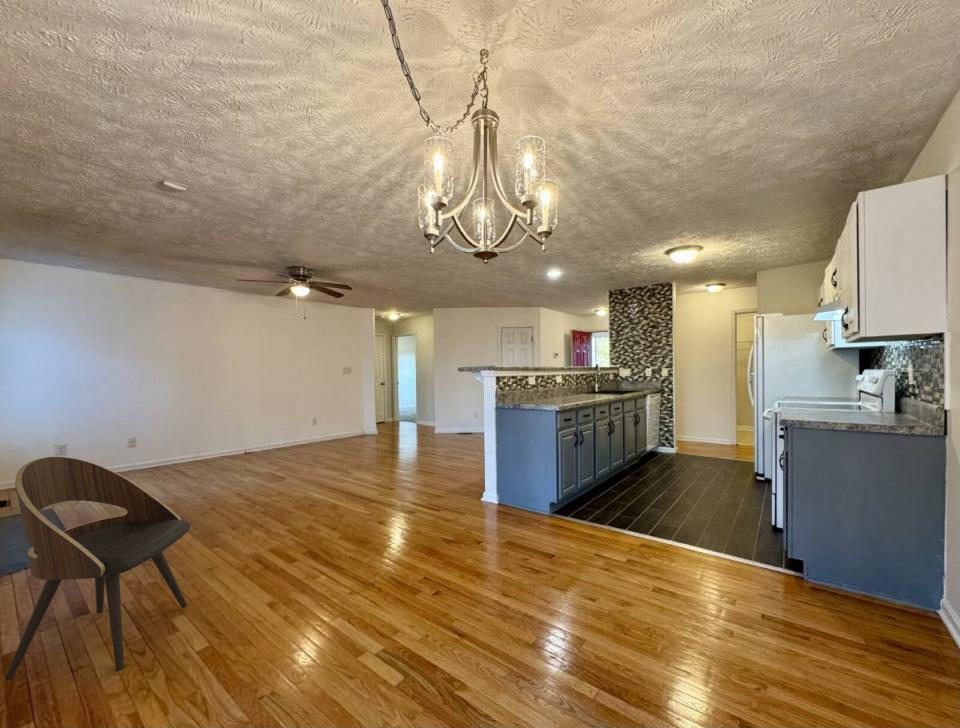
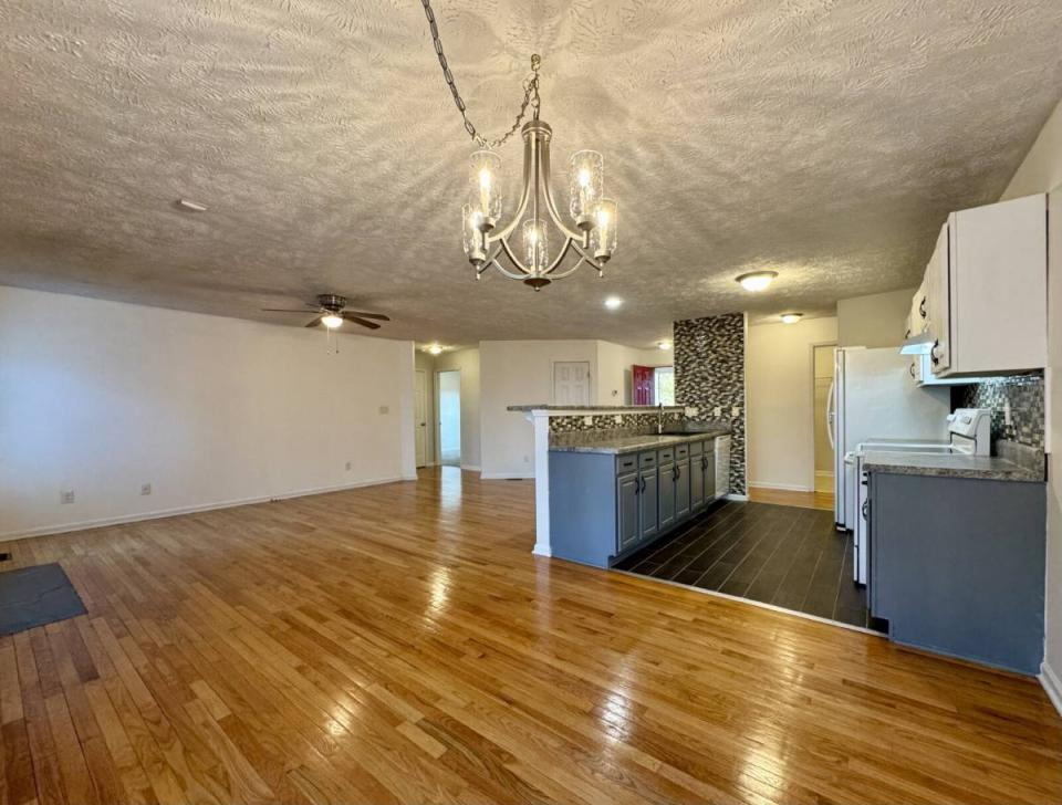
- dining chair (105, 548)
